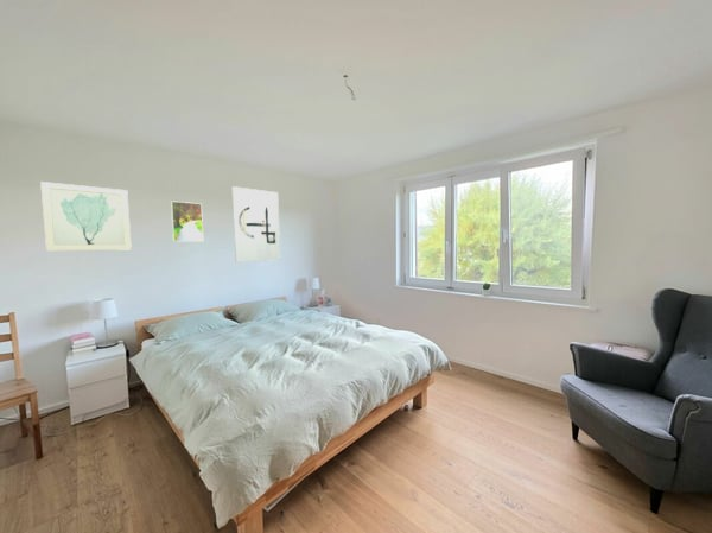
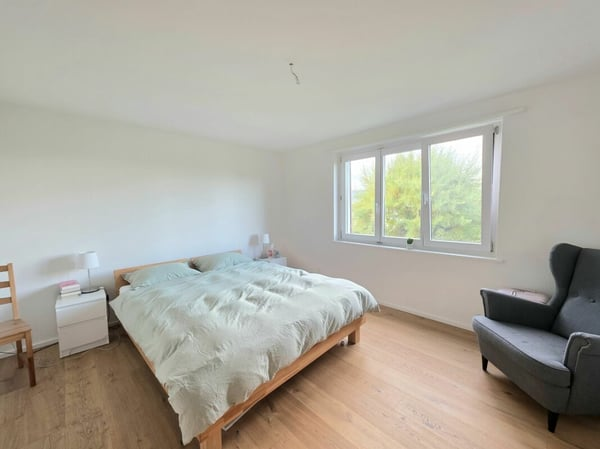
- wall art (258, 226)
- wall art (89, 218)
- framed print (187, 222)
